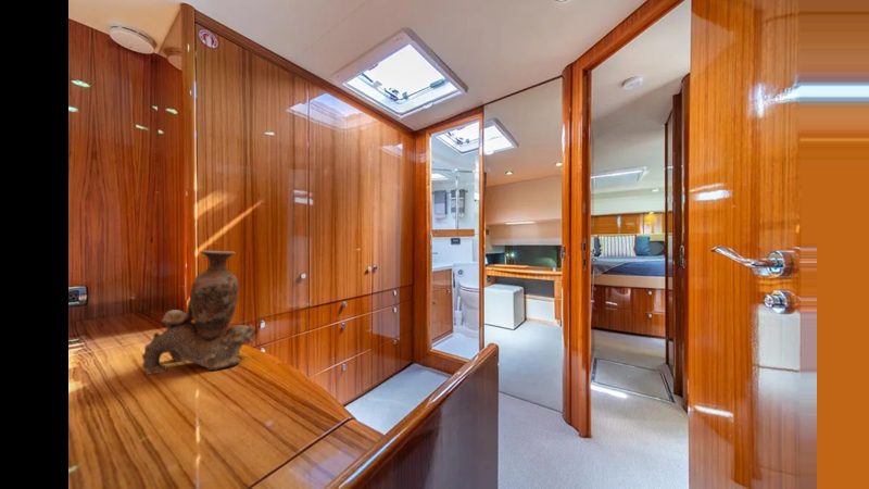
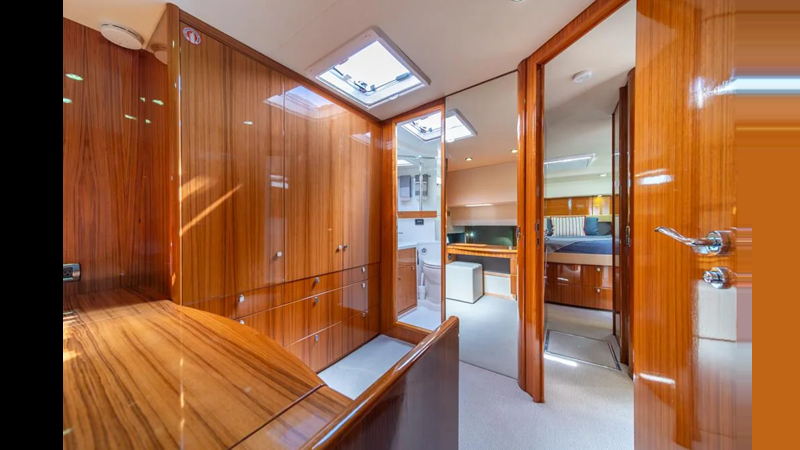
- vase with dog figurine (204, 305)
